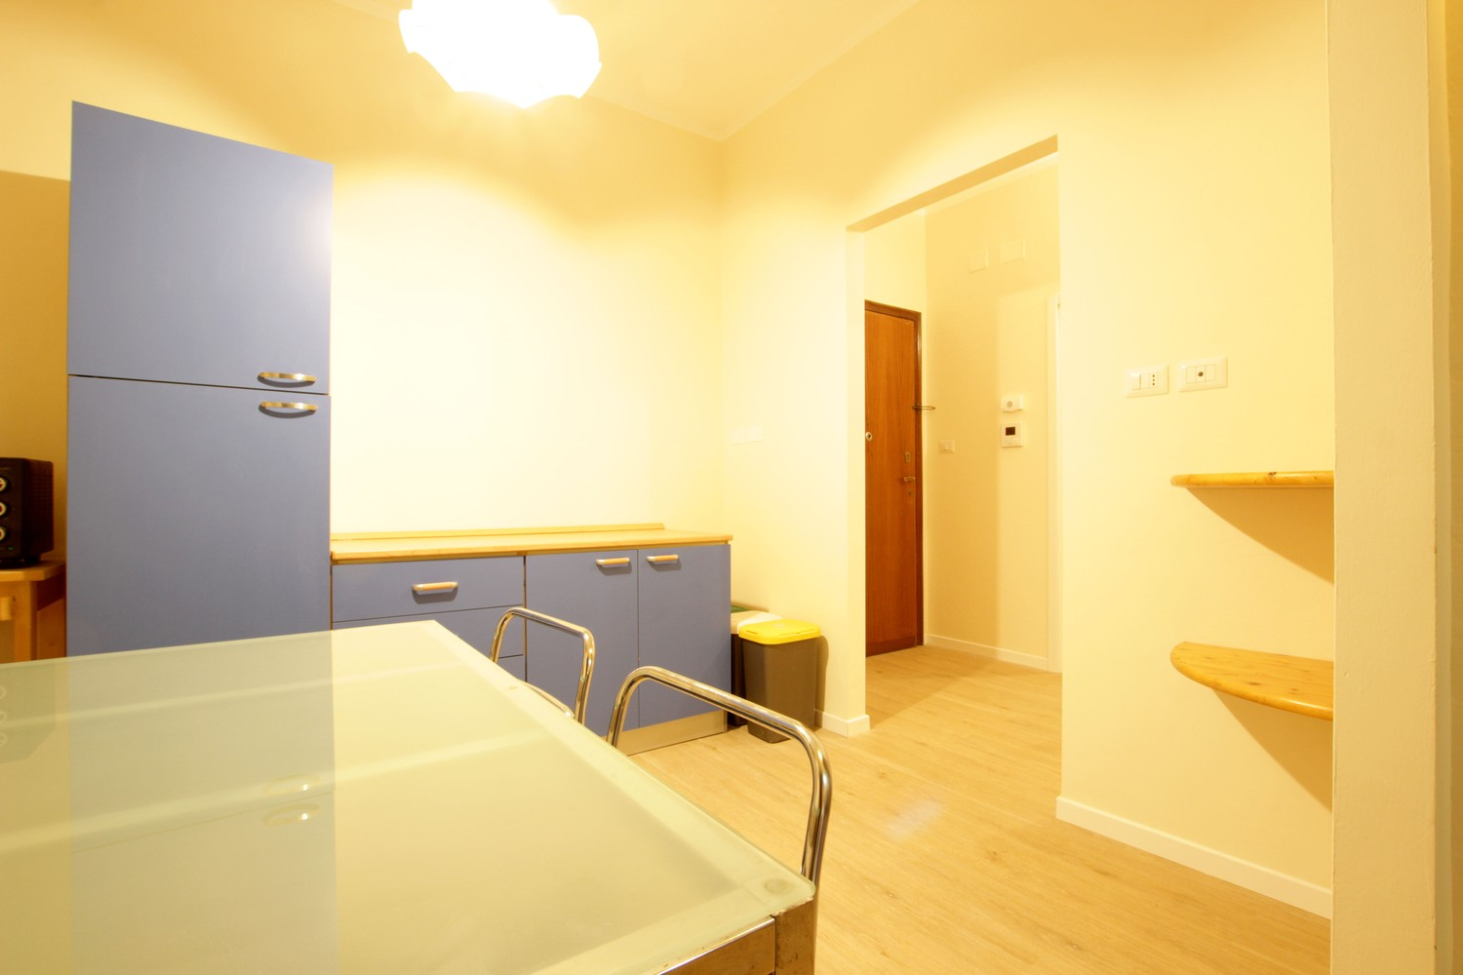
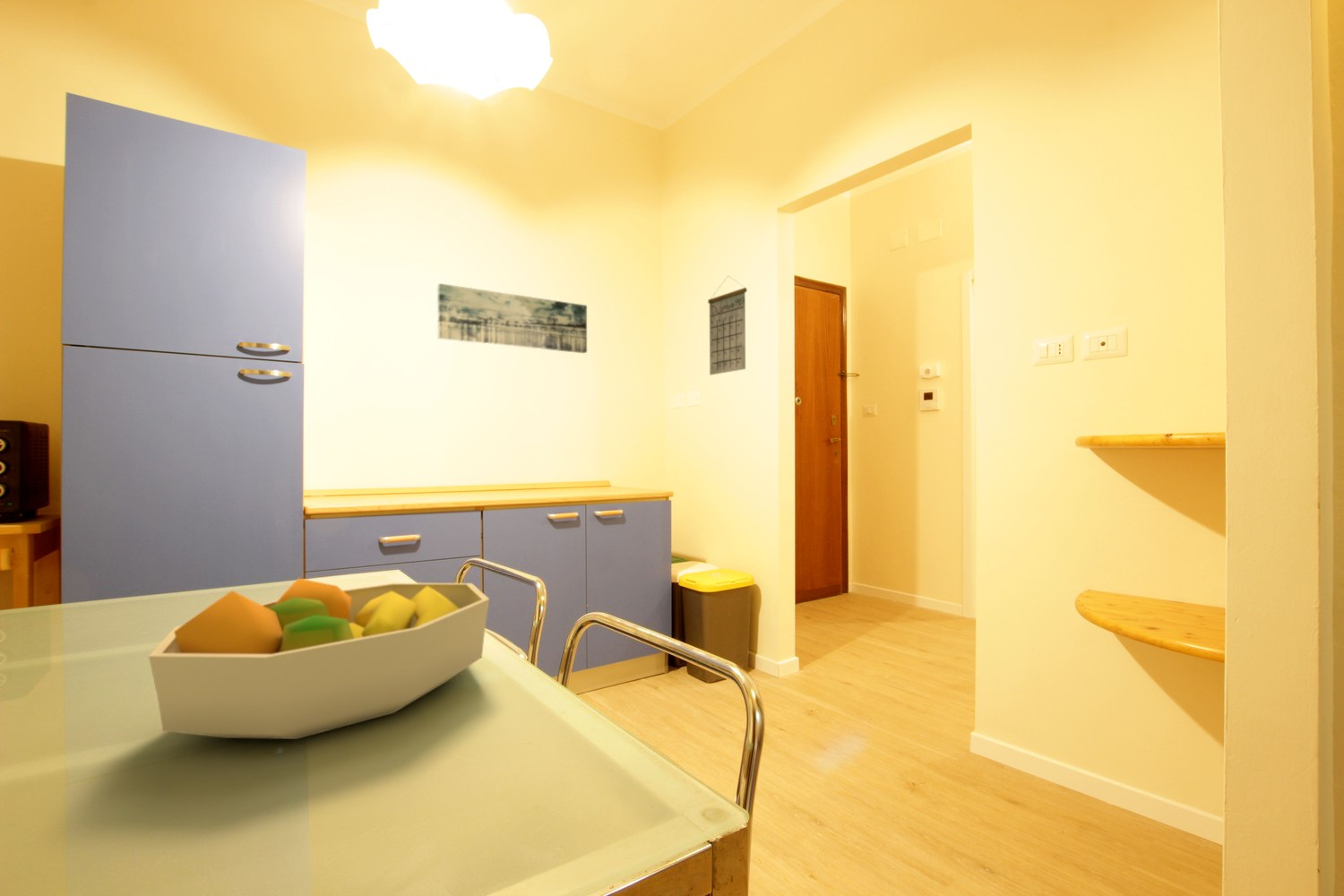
+ wall art (517, 321)
+ fruit bowl (345, 634)
+ calendar (727, 323)
